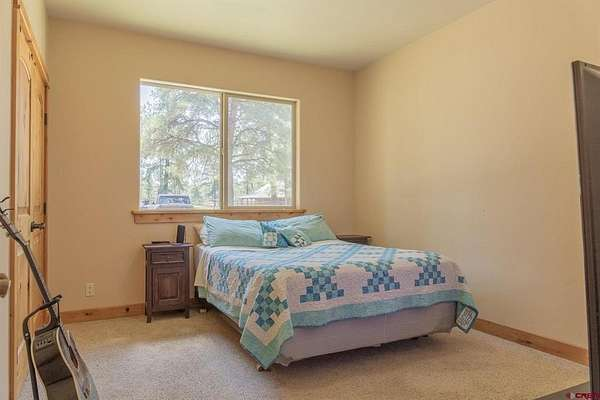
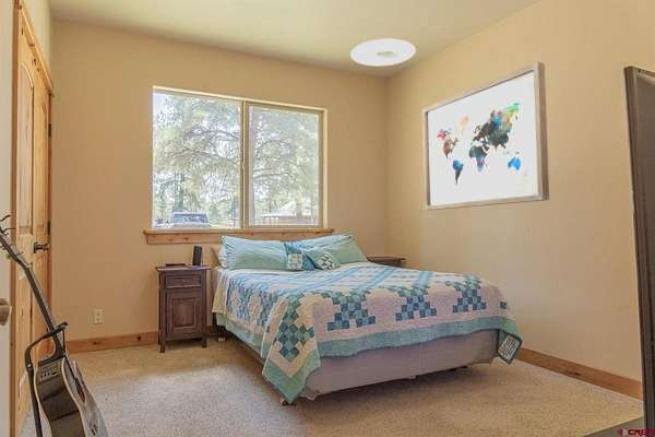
+ ceiling light (382, 50)
+ wall art (475, 147)
